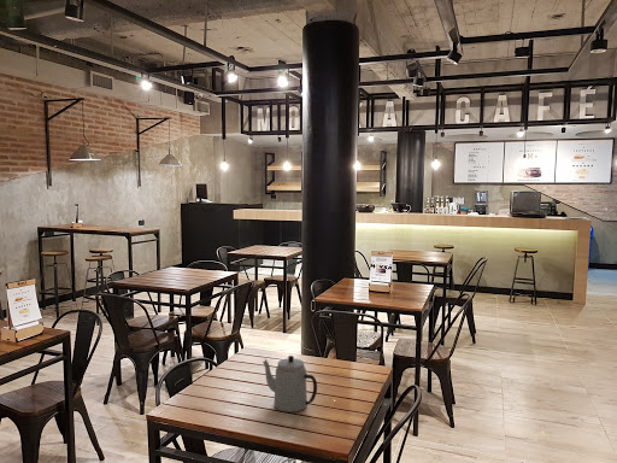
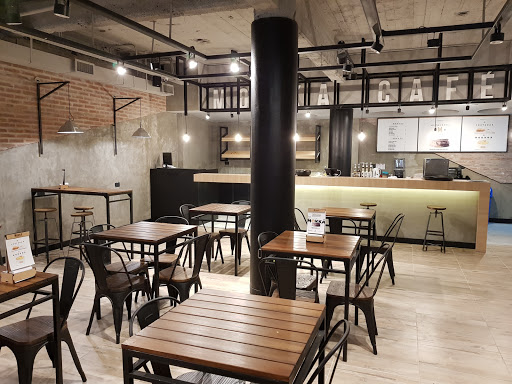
- teapot (288, 380)
